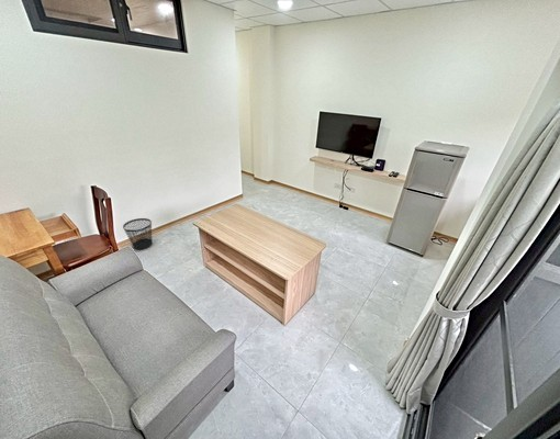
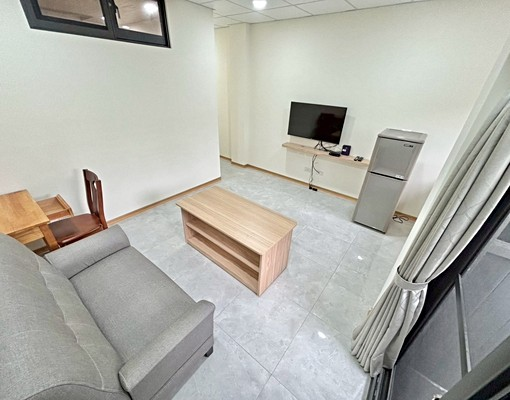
- wastebasket (139, 234)
